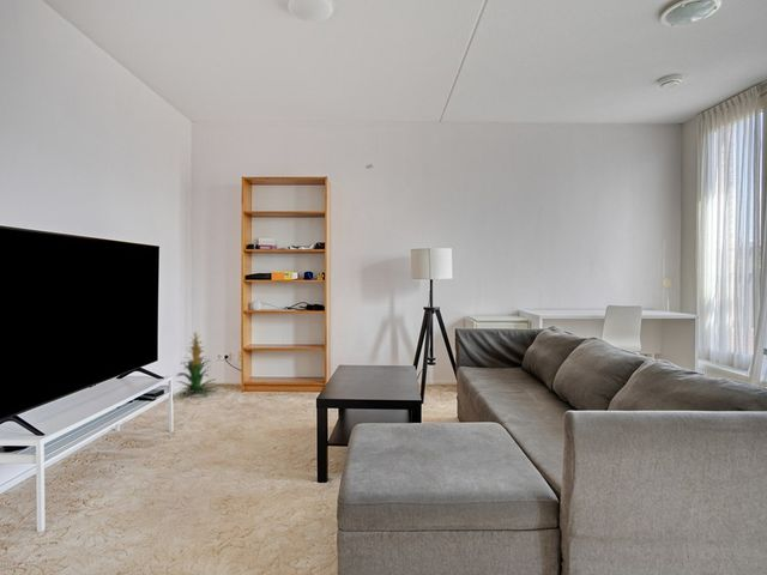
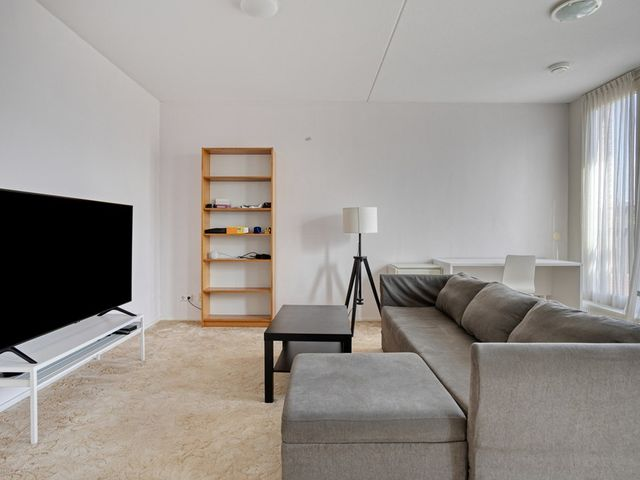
- indoor plant (195, 362)
